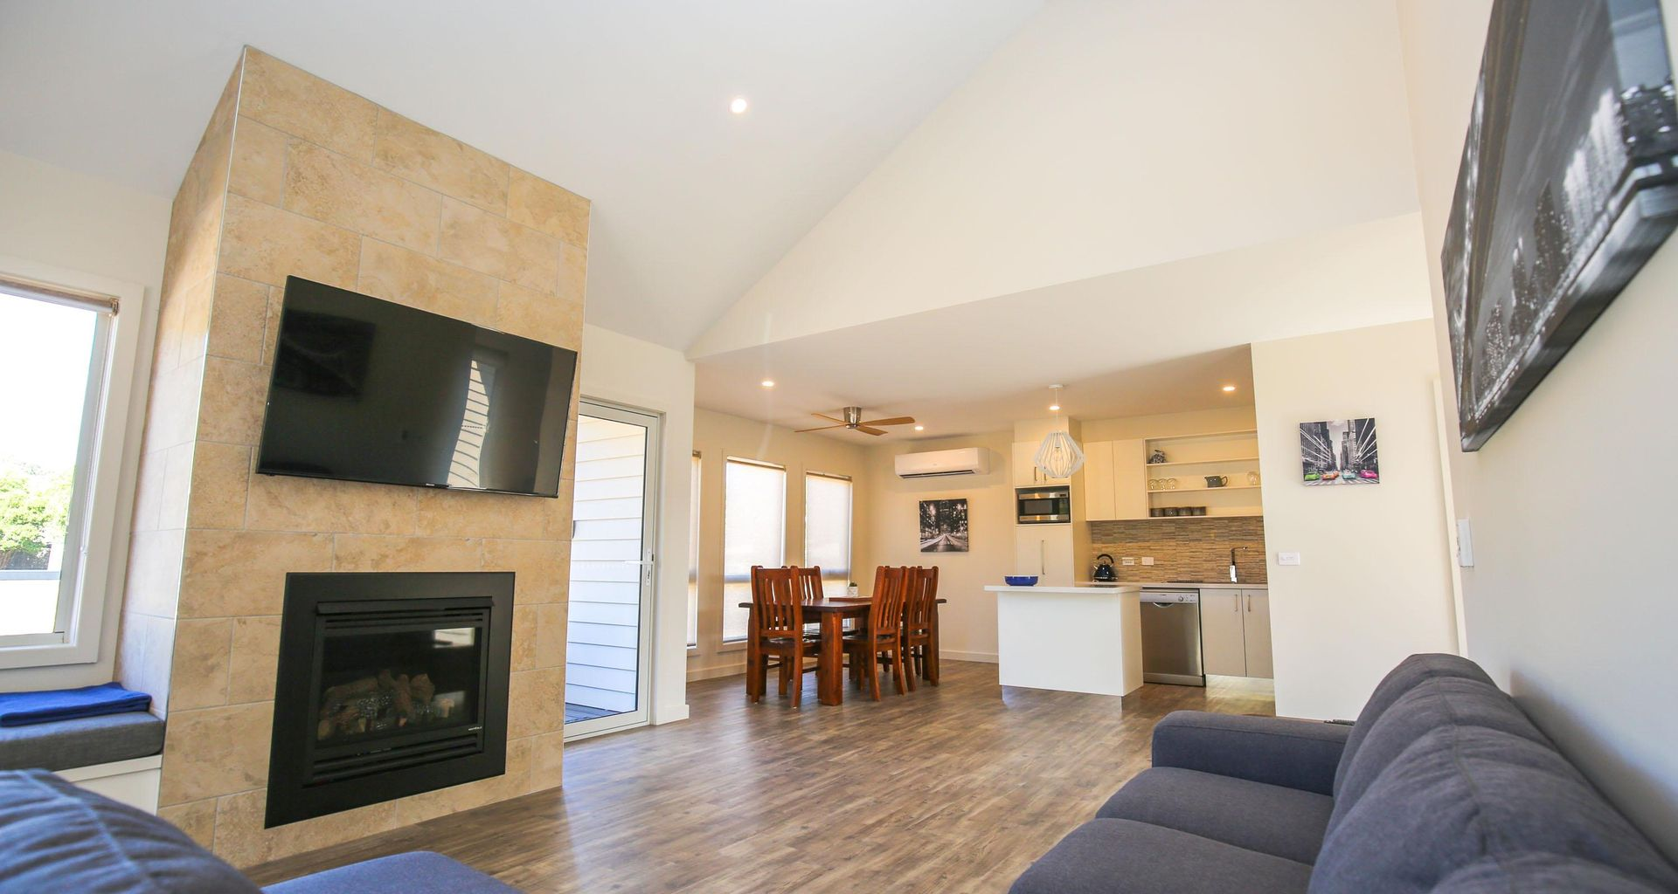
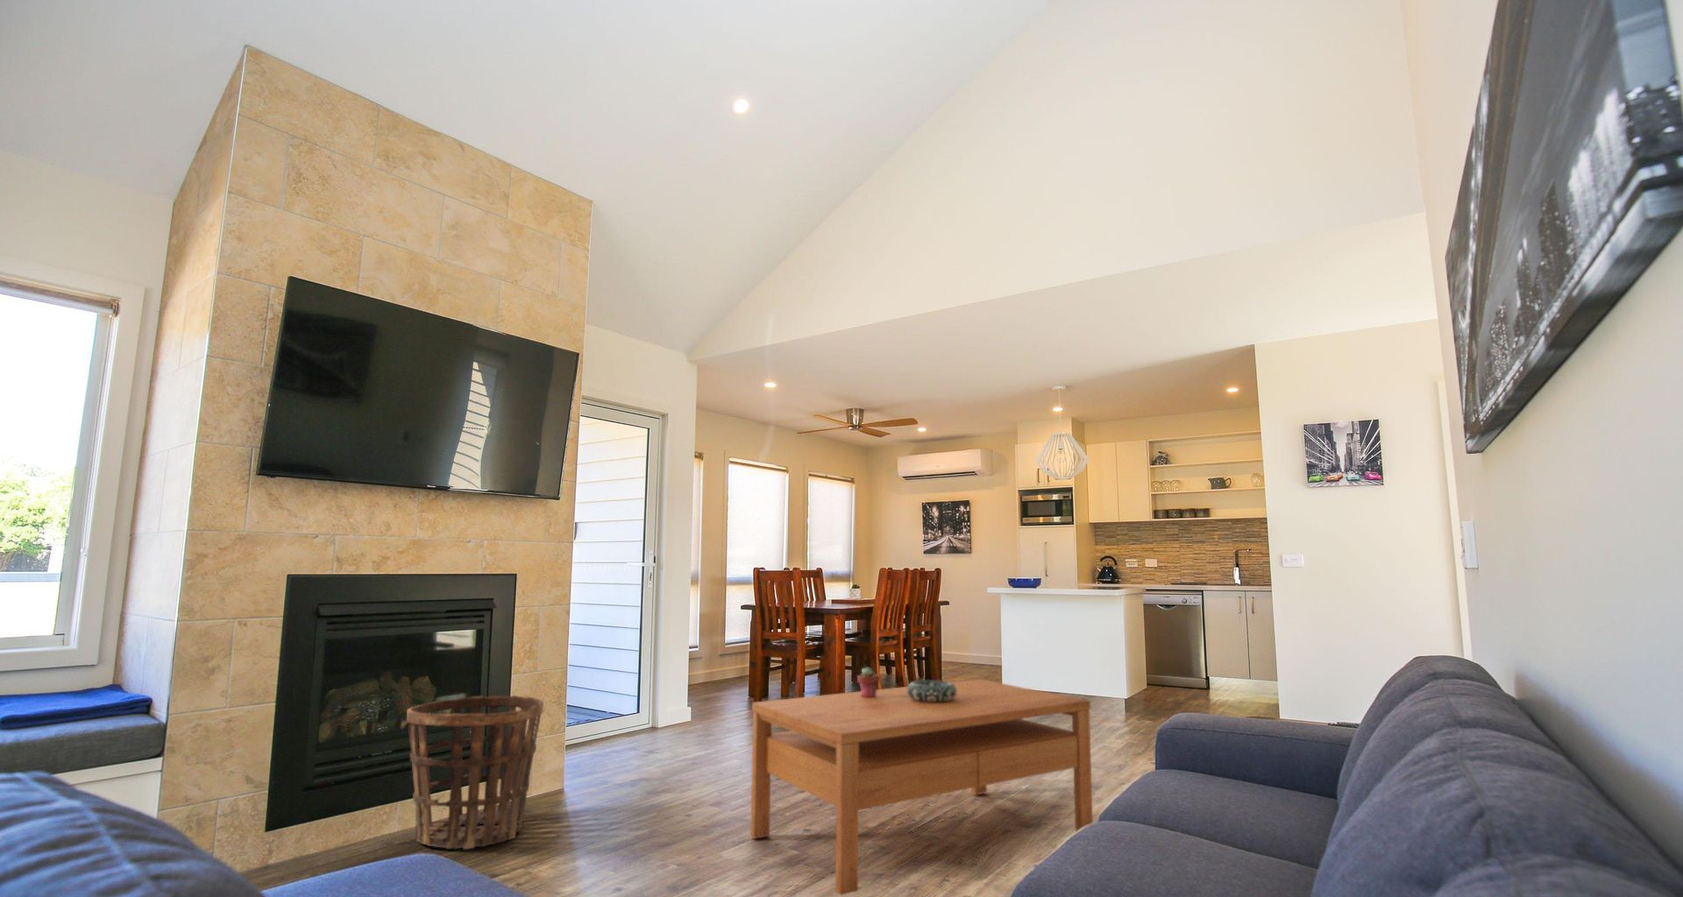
+ basket (473, 768)
+ coffee table (924, 767)
+ potted succulent (868, 681)
+ decorative bowl (932, 690)
